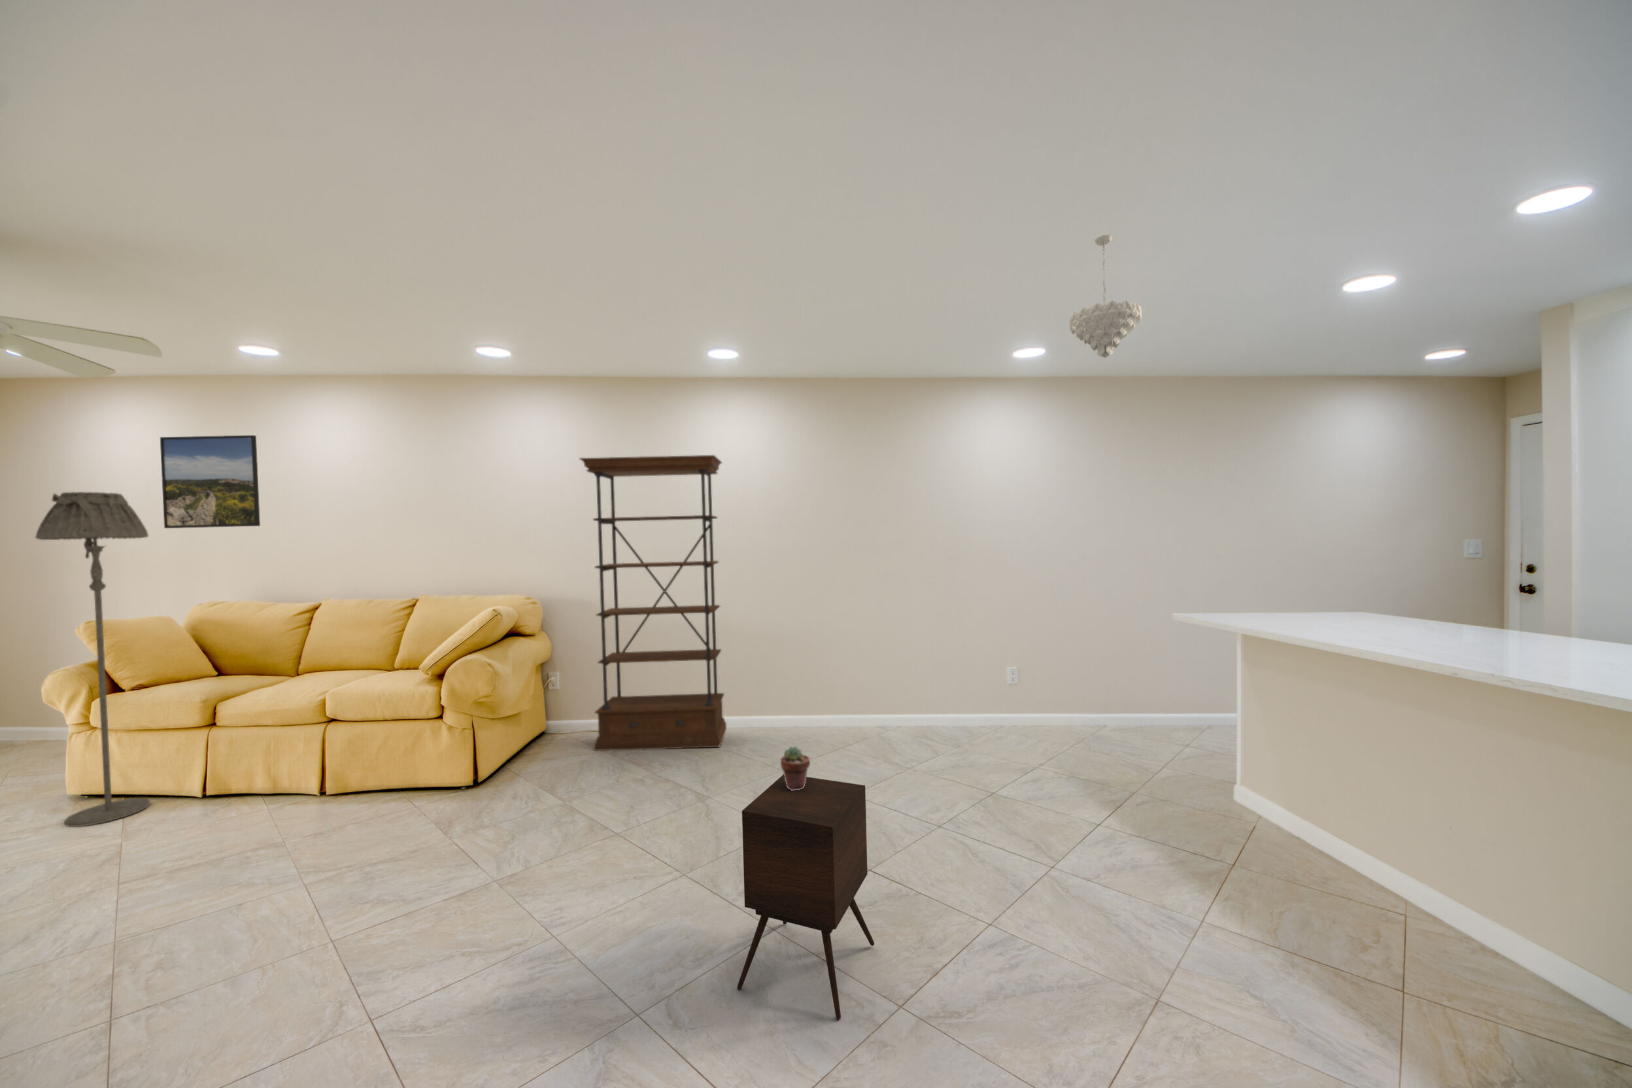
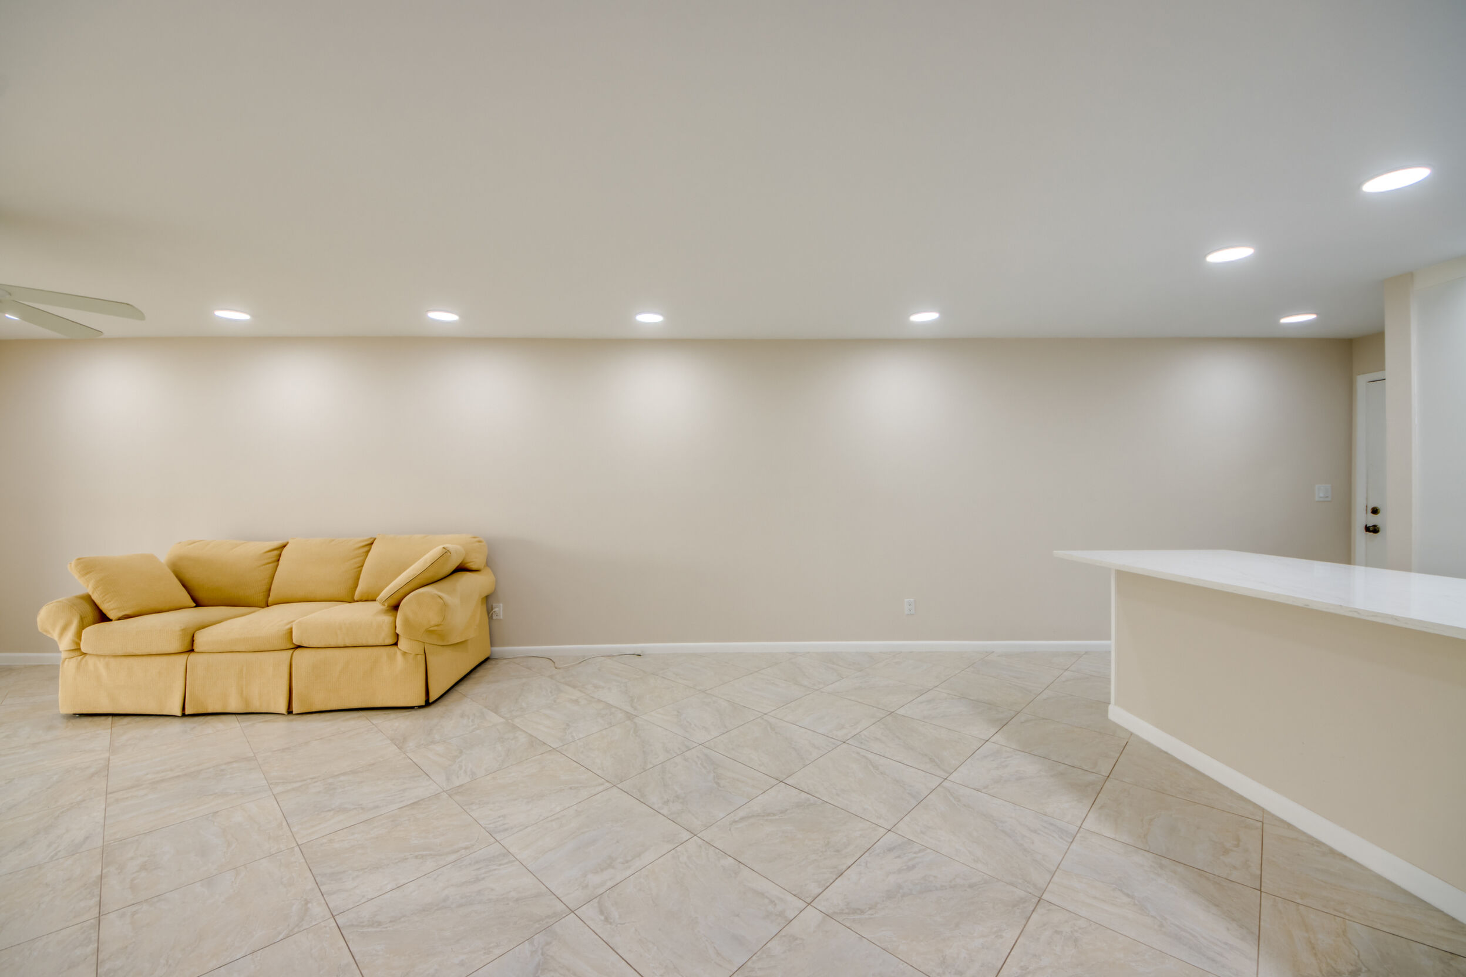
- side table (806, 882)
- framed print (210, 481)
- floor lamp (100, 653)
- potted succulent (795, 766)
- pendant light (1104, 298)
- bookshelf (658, 599)
